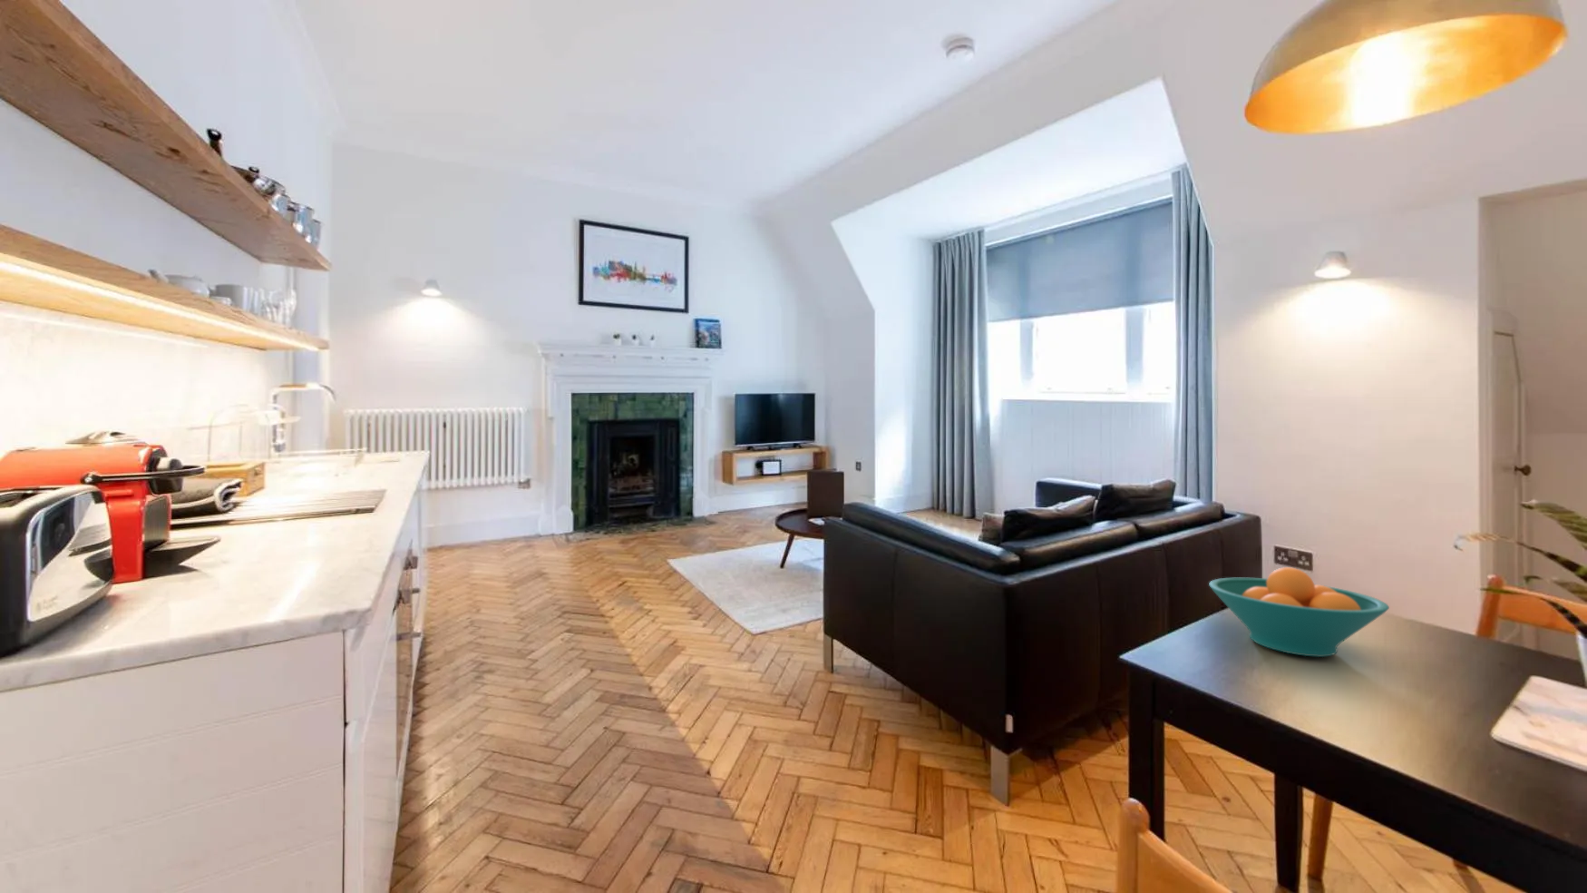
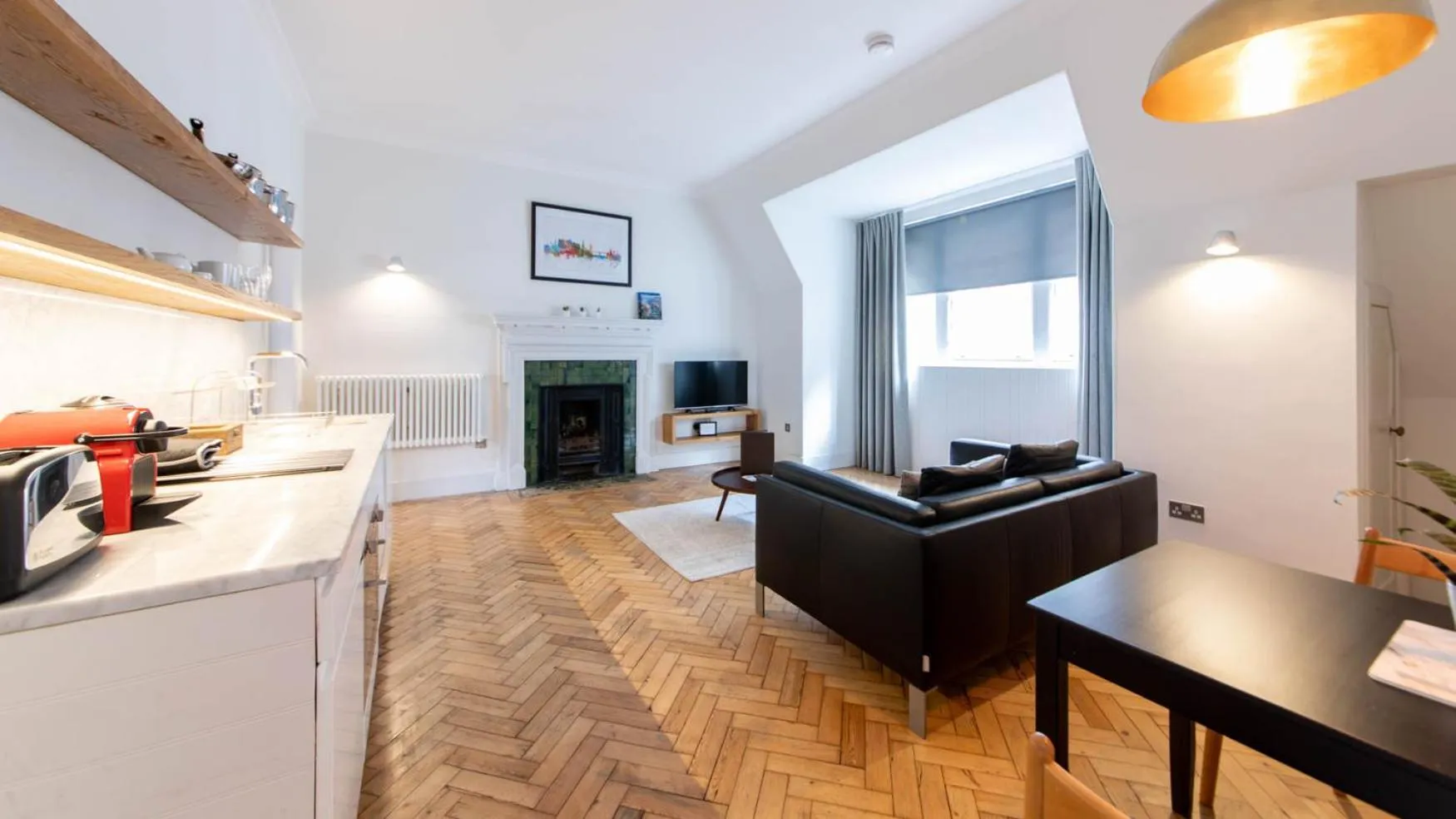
- fruit bowl (1292, 607)
